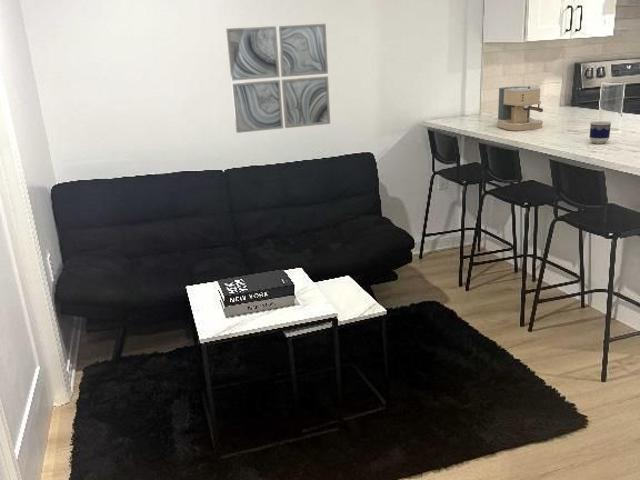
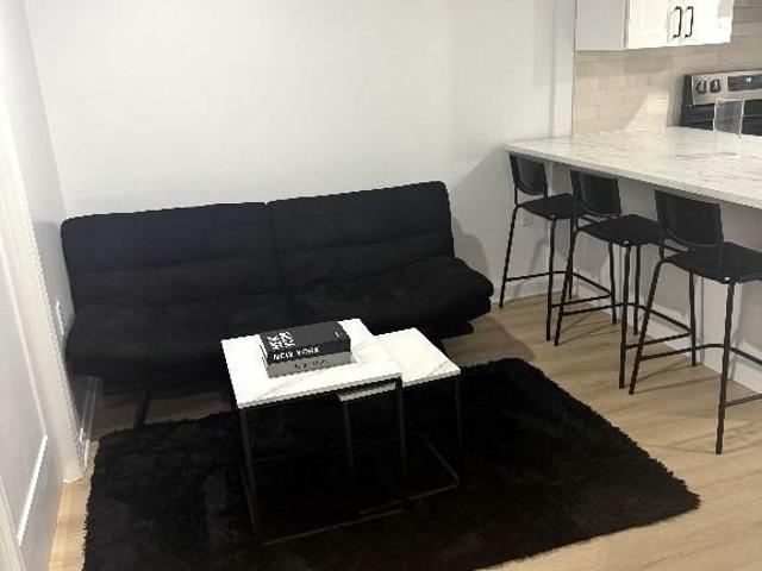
- wall art (281, 76)
- coffee maker (522, 106)
- cup (598, 132)
